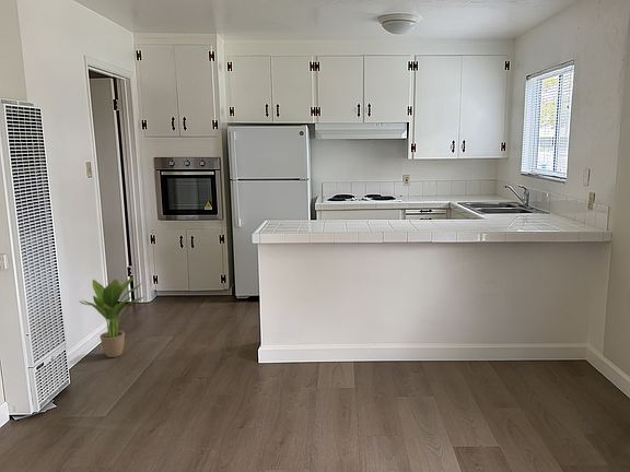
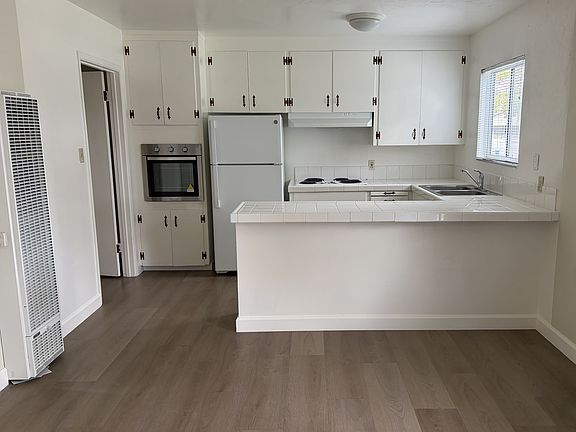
- potted plant (118, 312)
